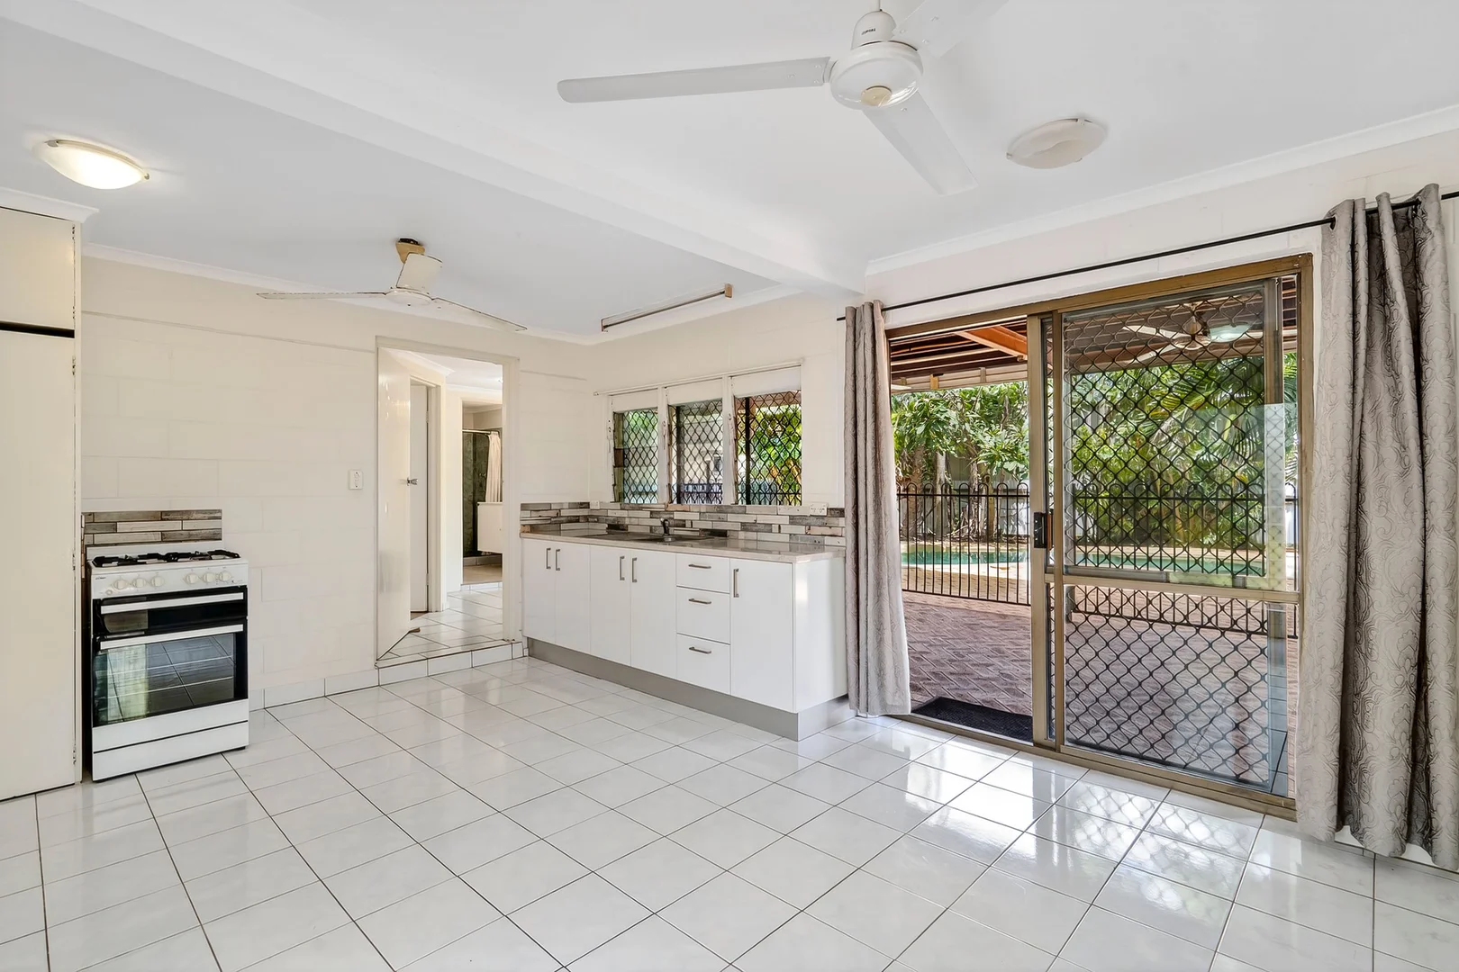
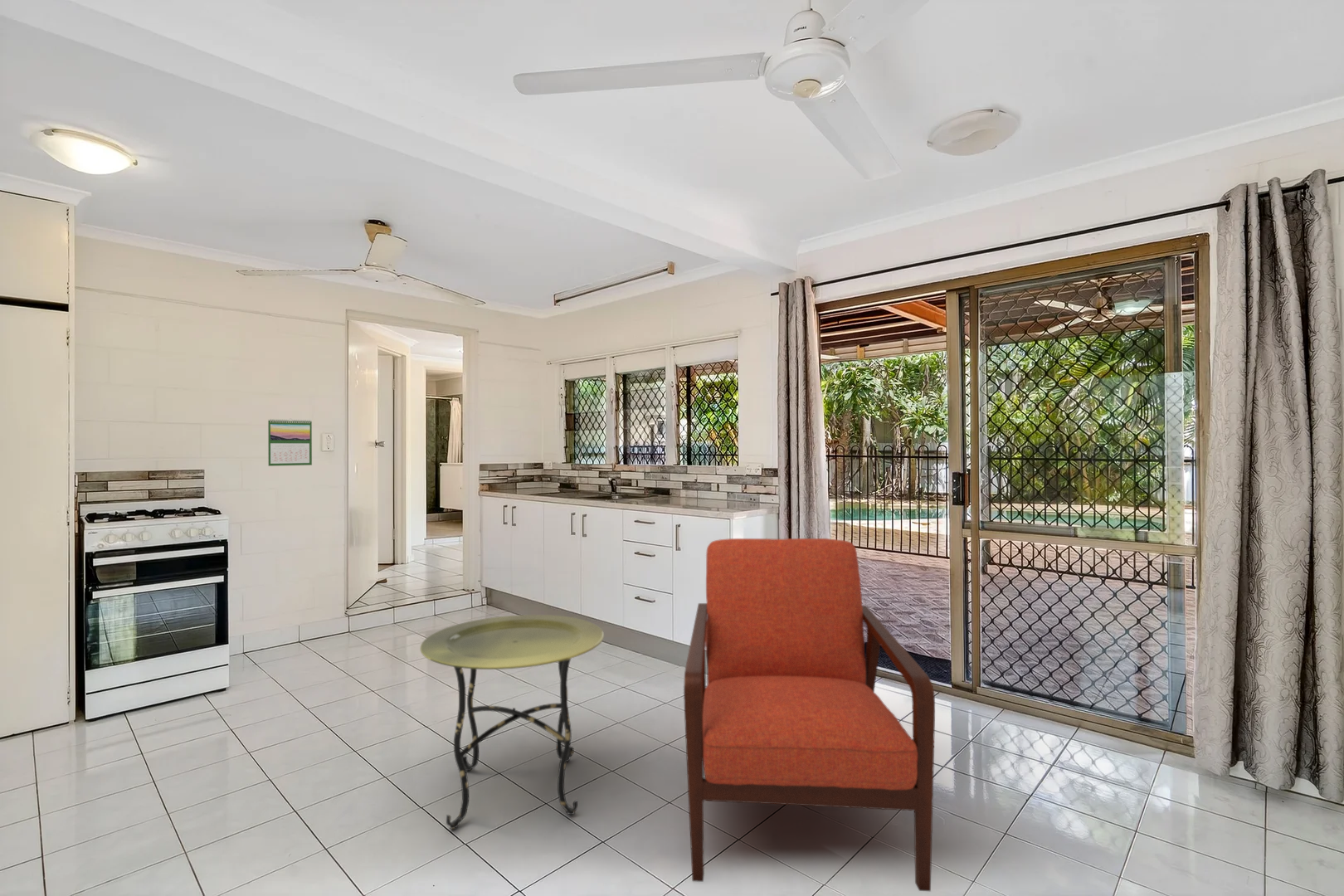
+ chair (791, 678)
+ side table (515, 713)
+ calendar (290, 441)
